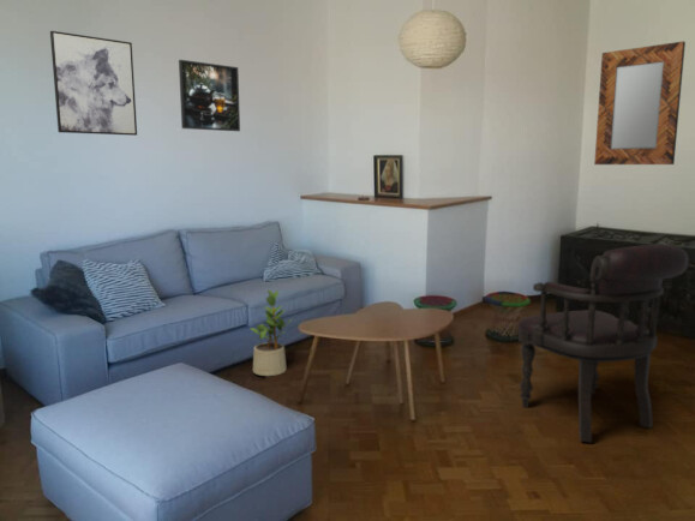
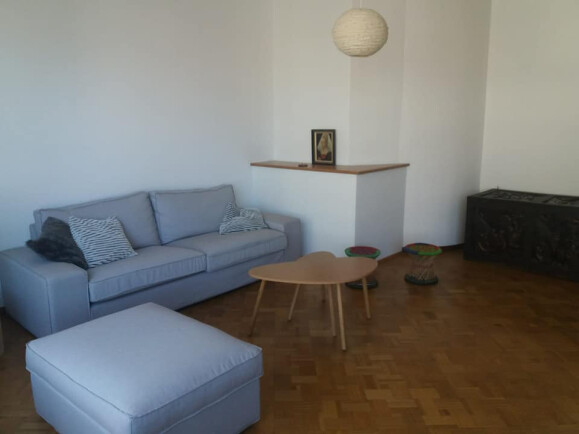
- wall art (96, 85)
- armchair (599, 331)
- home mirror (636, 107)
- potted plant (268, 329)
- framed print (210, 96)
